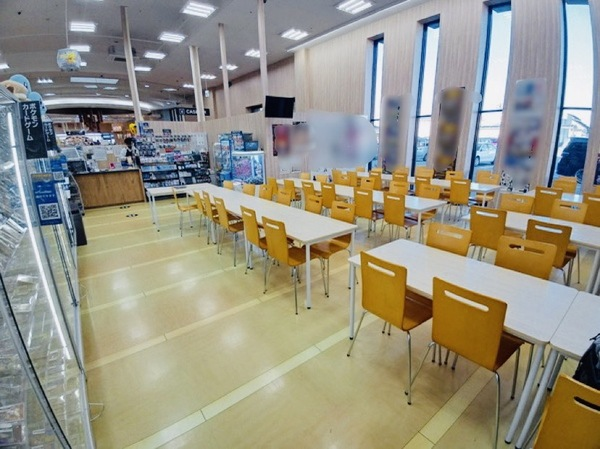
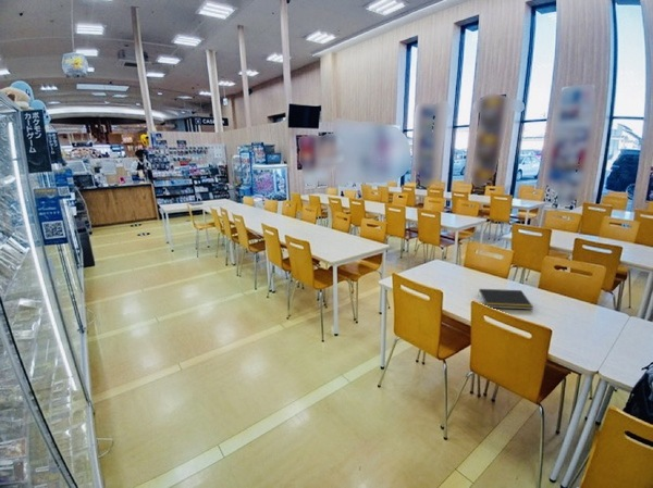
+ notepad (505, 298)
